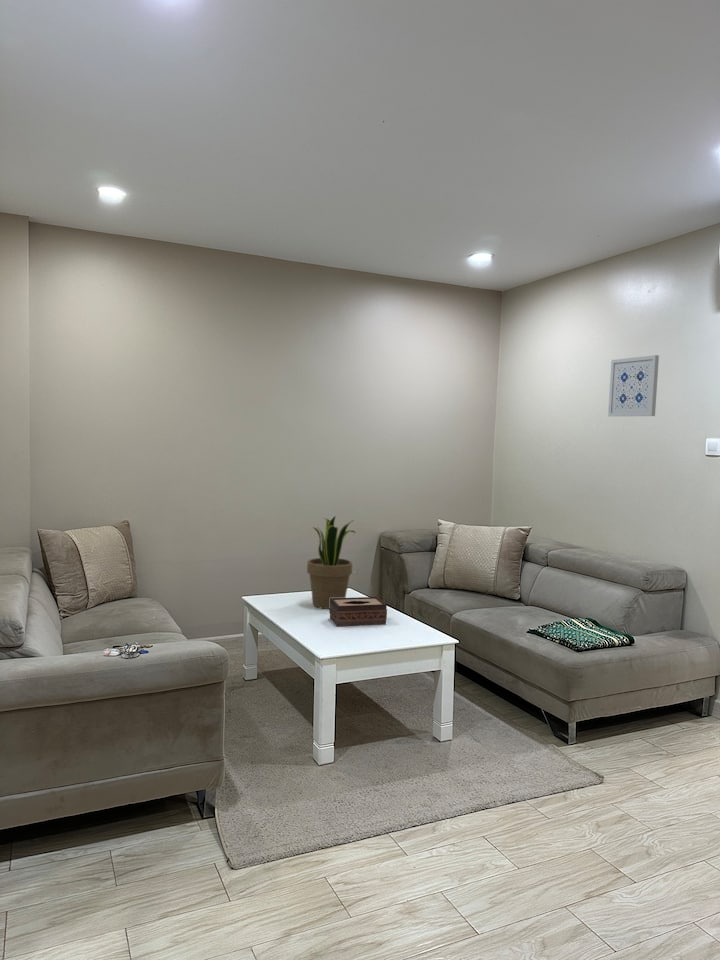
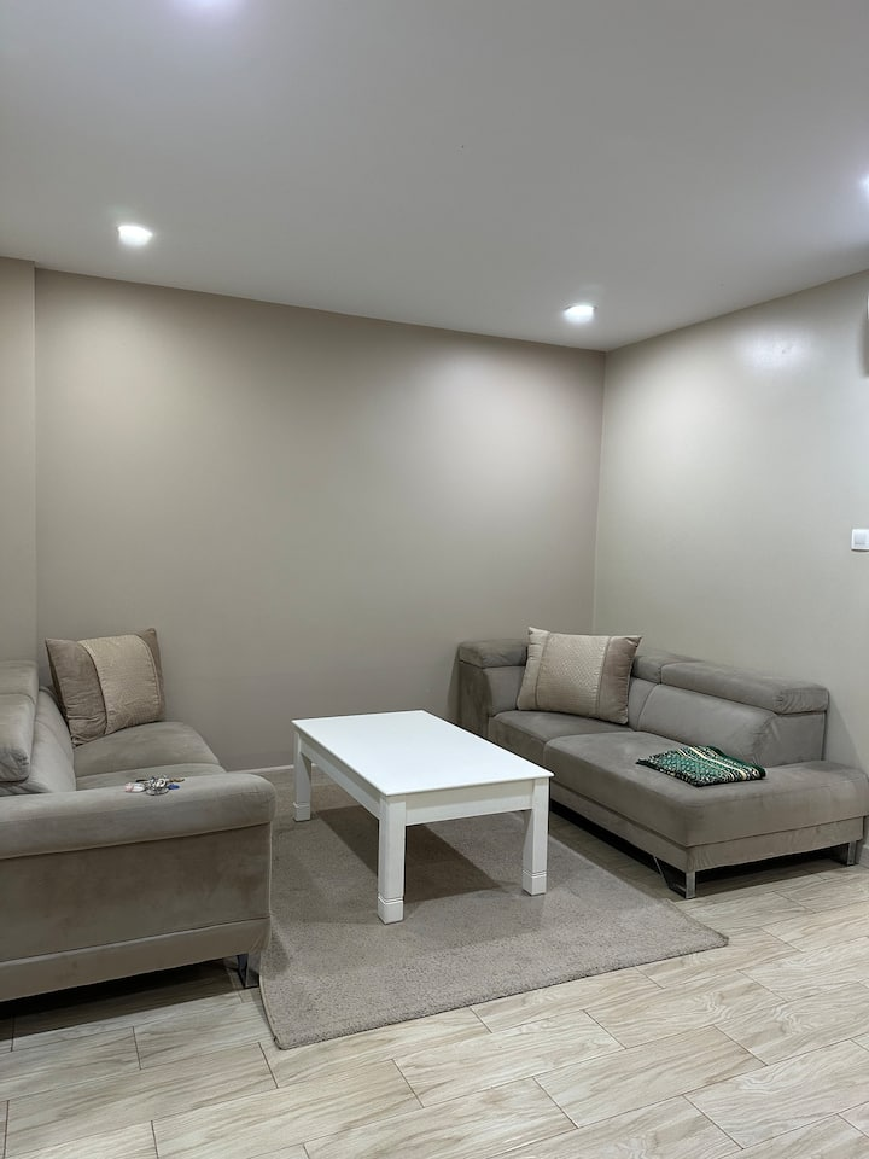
- tissue box (357, 611)
- potted plant (334, 560)
- wall art (632, 387)
